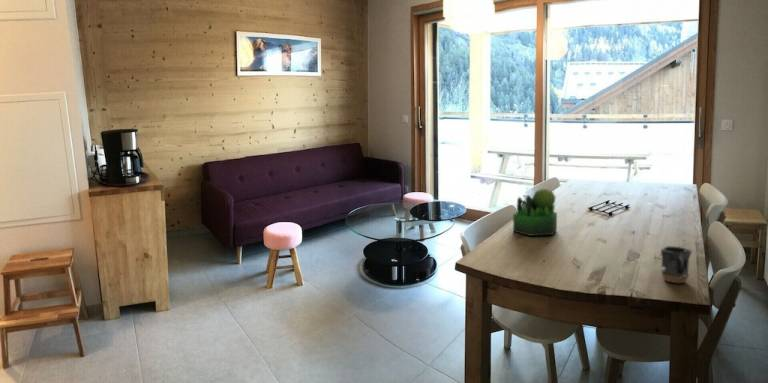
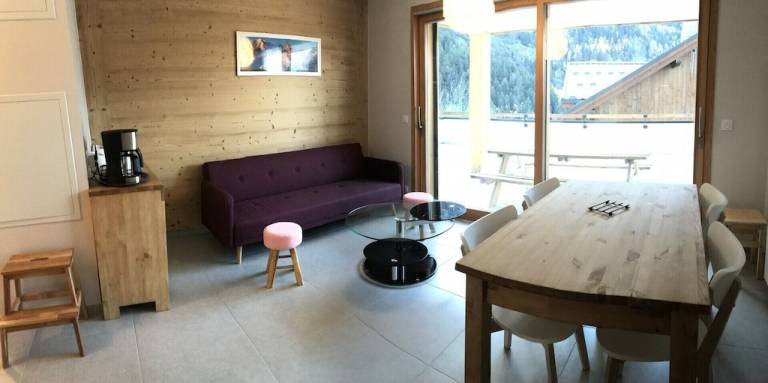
- mug (676, 264)
- plant (535, 209)
